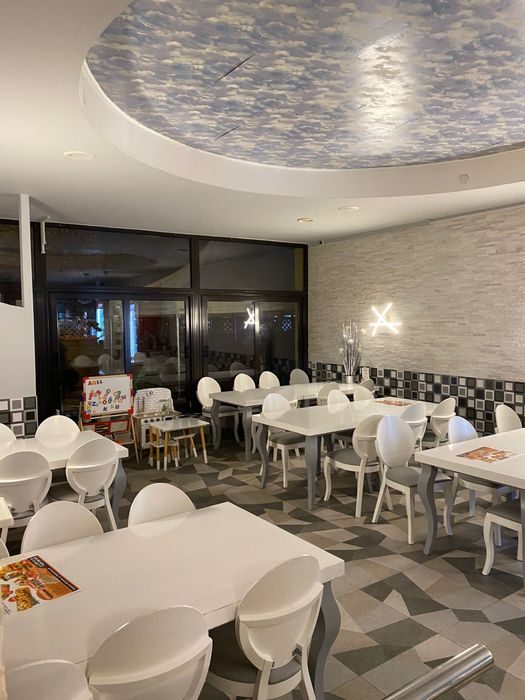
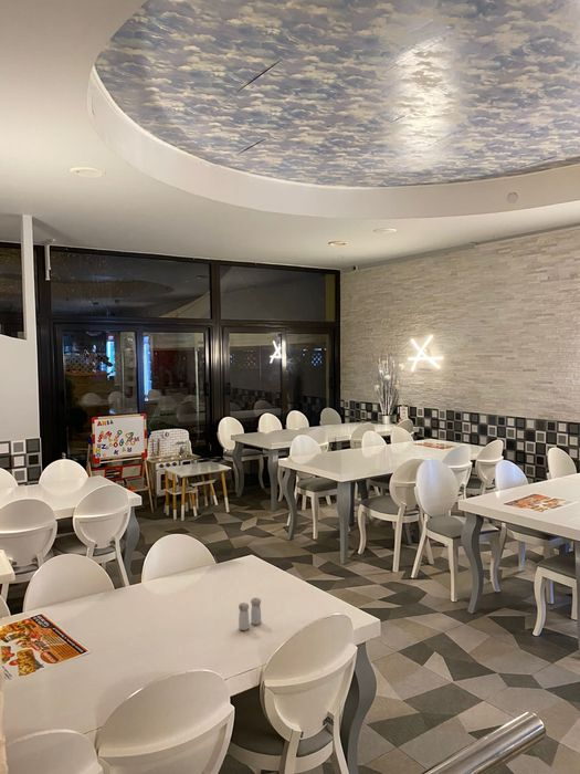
+ salt and pepper shaker (251, 613)
